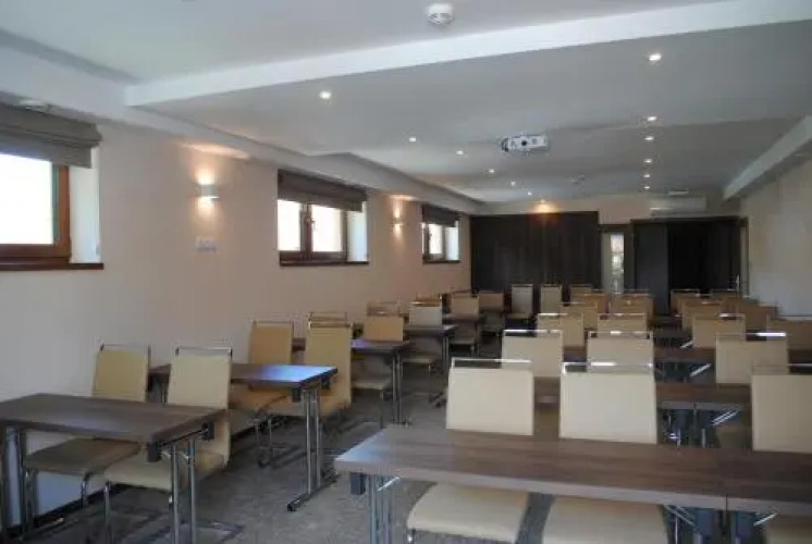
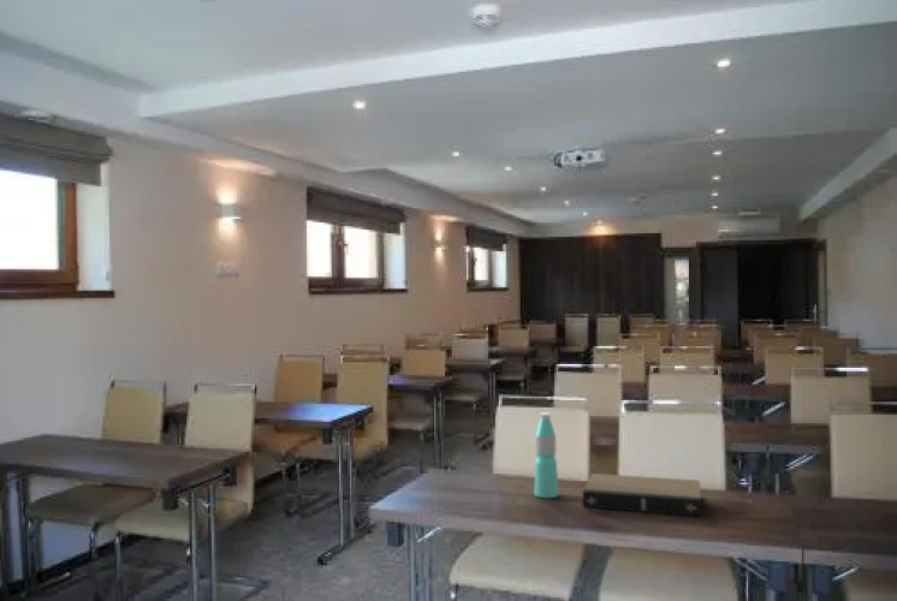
+ water bottle (545, 453)
+ book (642, 493)
